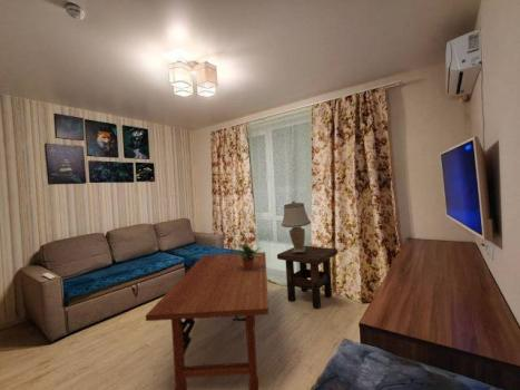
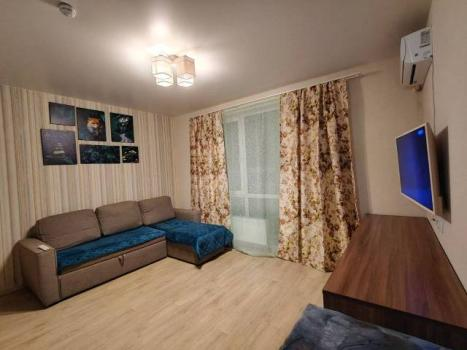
- table lamp (297, 226)
- coffee table (226, 305)
- side table (308, 274)
- potted plant (247, 252)
